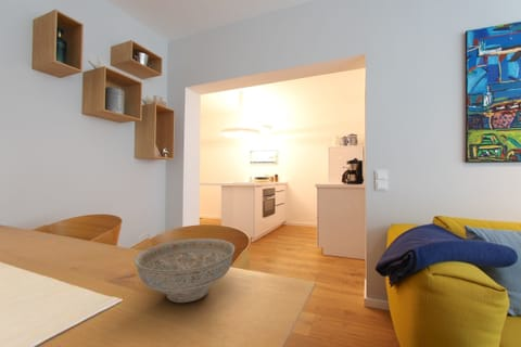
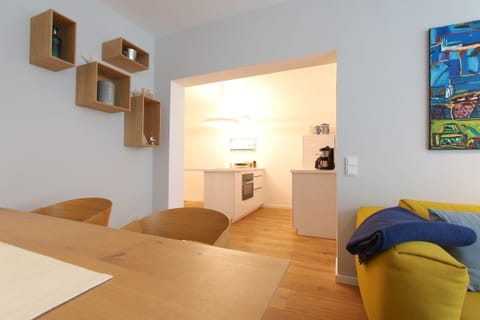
- decorative bowl (187, 270)
